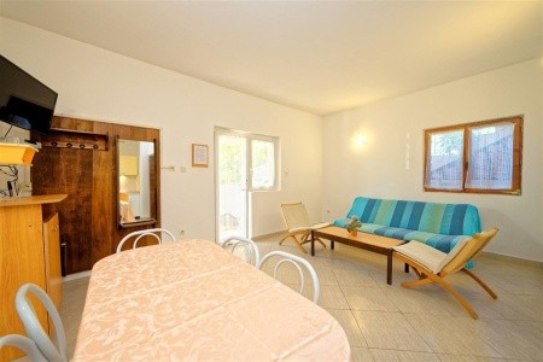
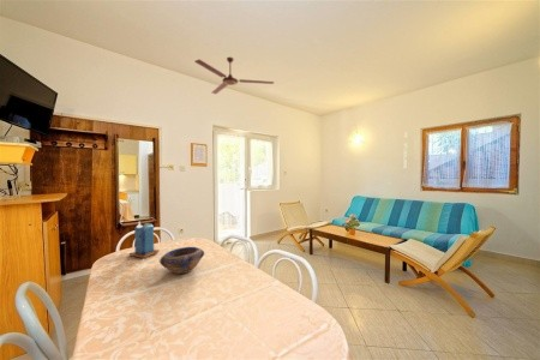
+ candle (144, 238)
+ ceiling fan (232, 76)
+ bowl (182, 259)
